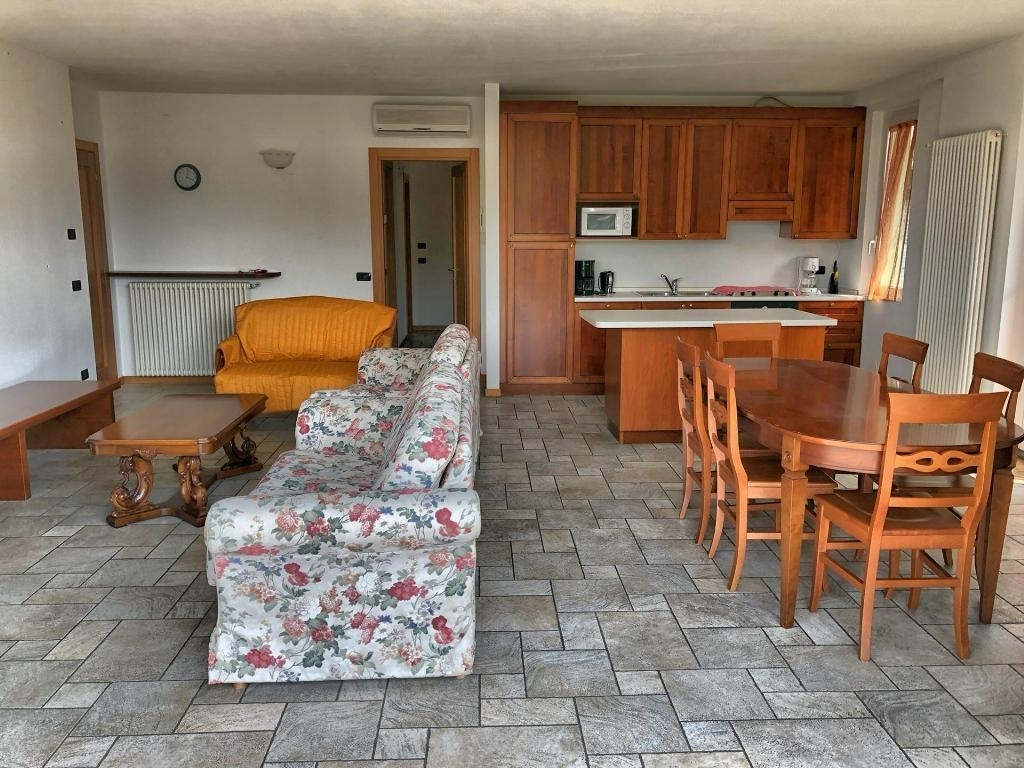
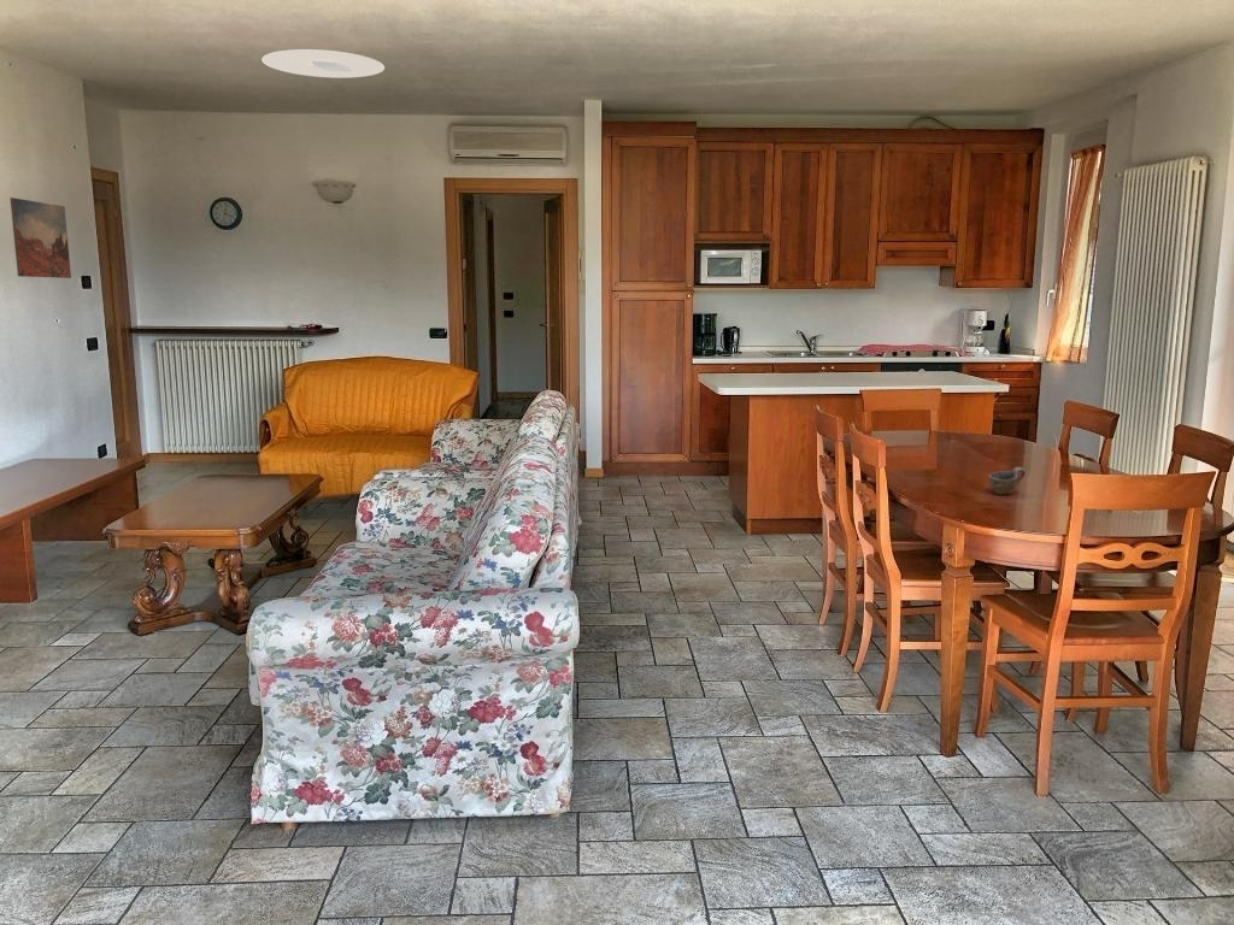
+ wall art (42, 240)
+ ceiling light (323, 58)
+ cup (1005, 481)
